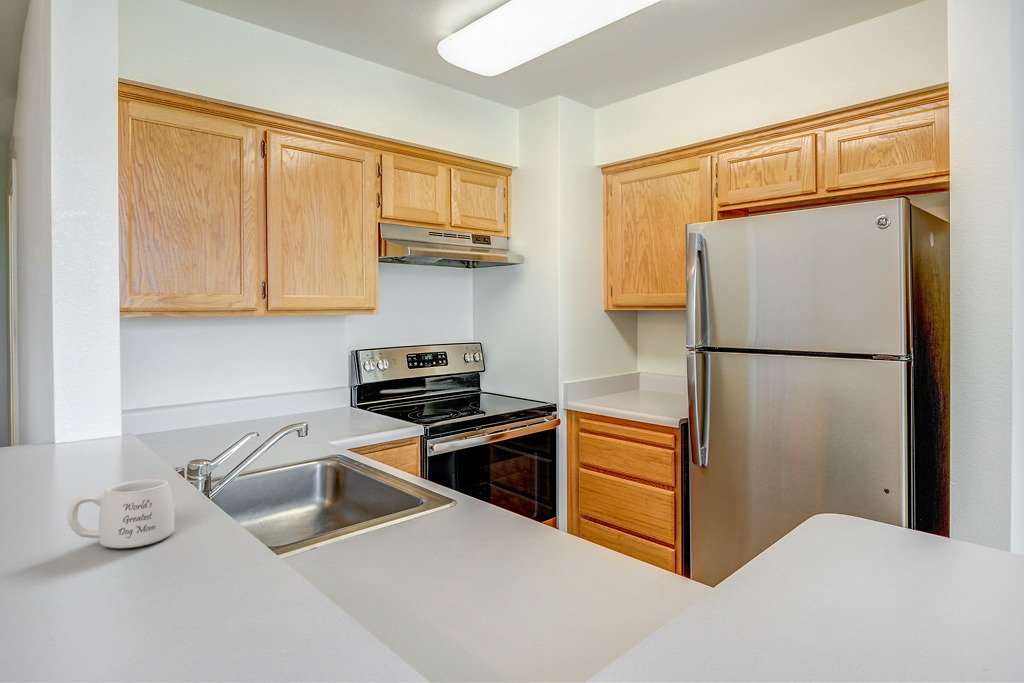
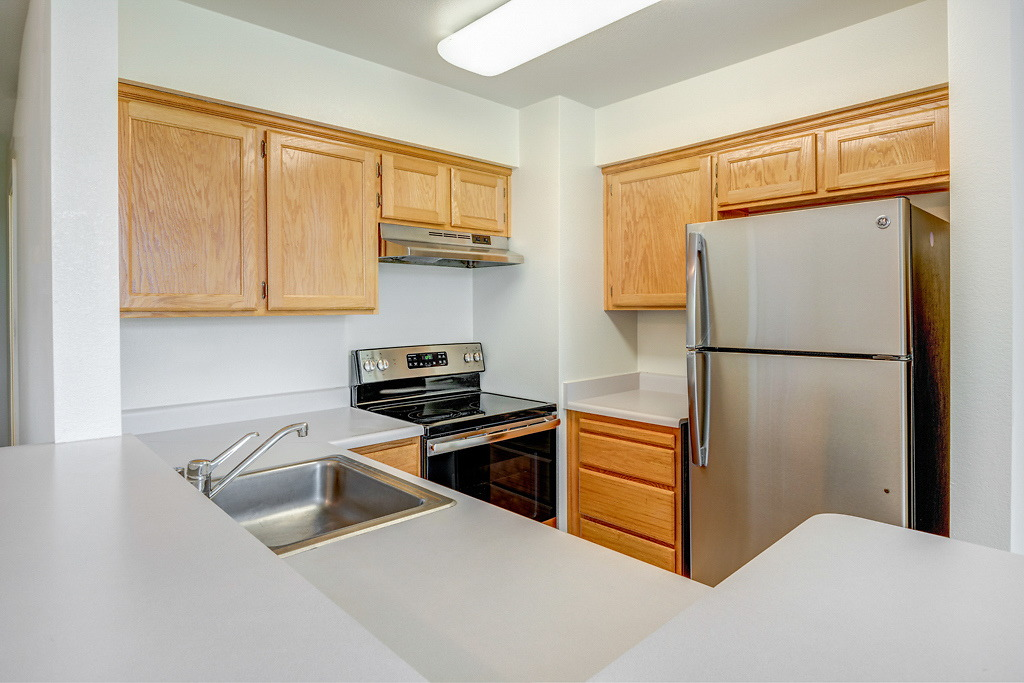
- mug (123, 514)
